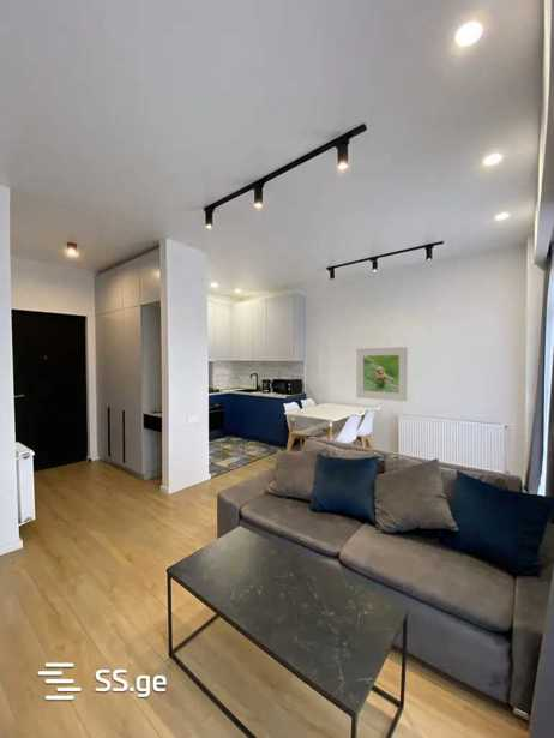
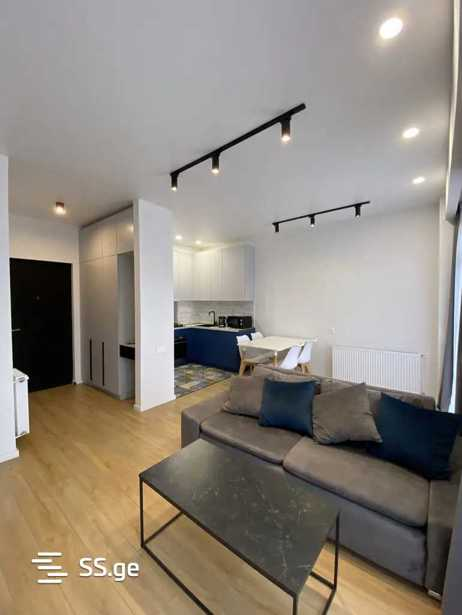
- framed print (380, 373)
